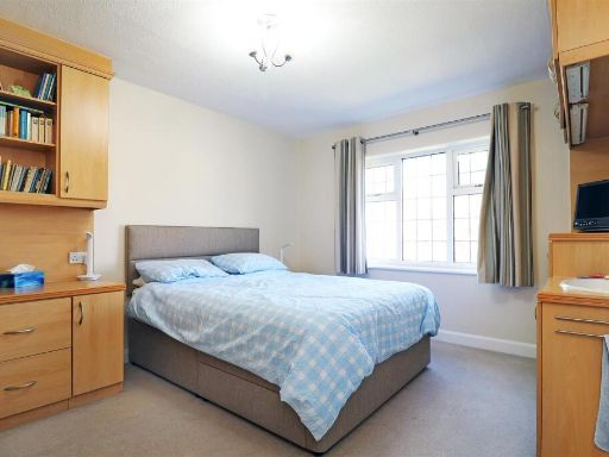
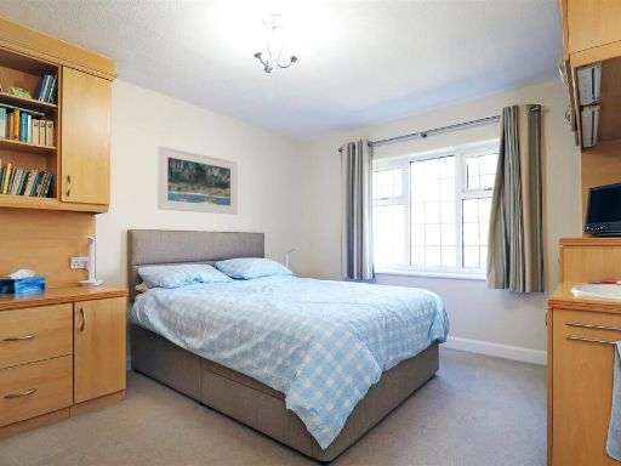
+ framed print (200, 183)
